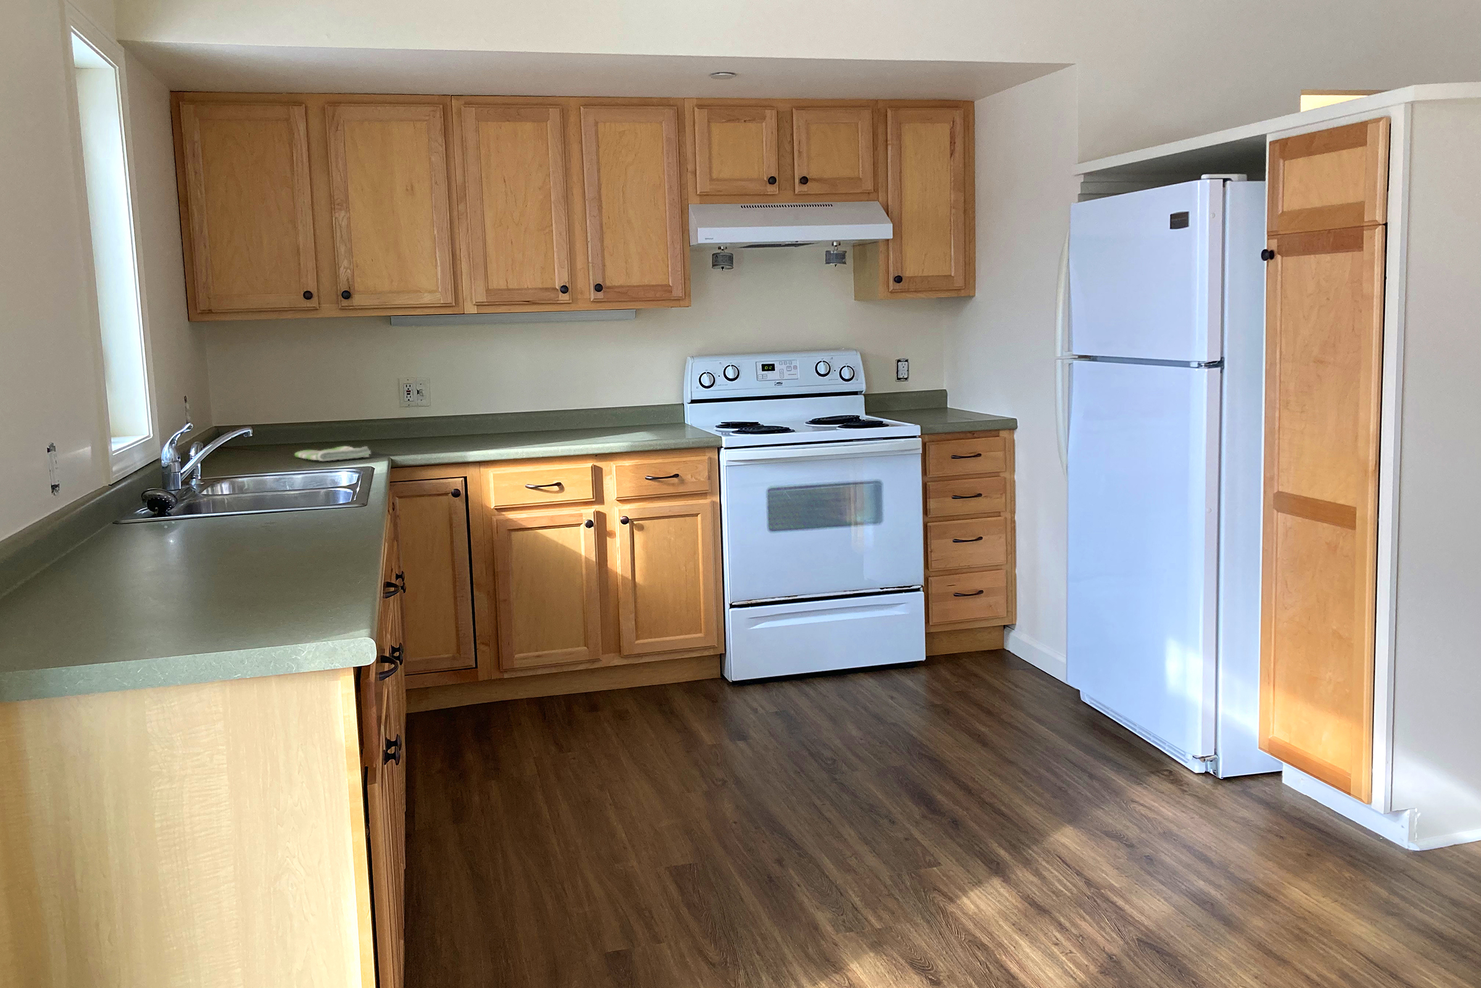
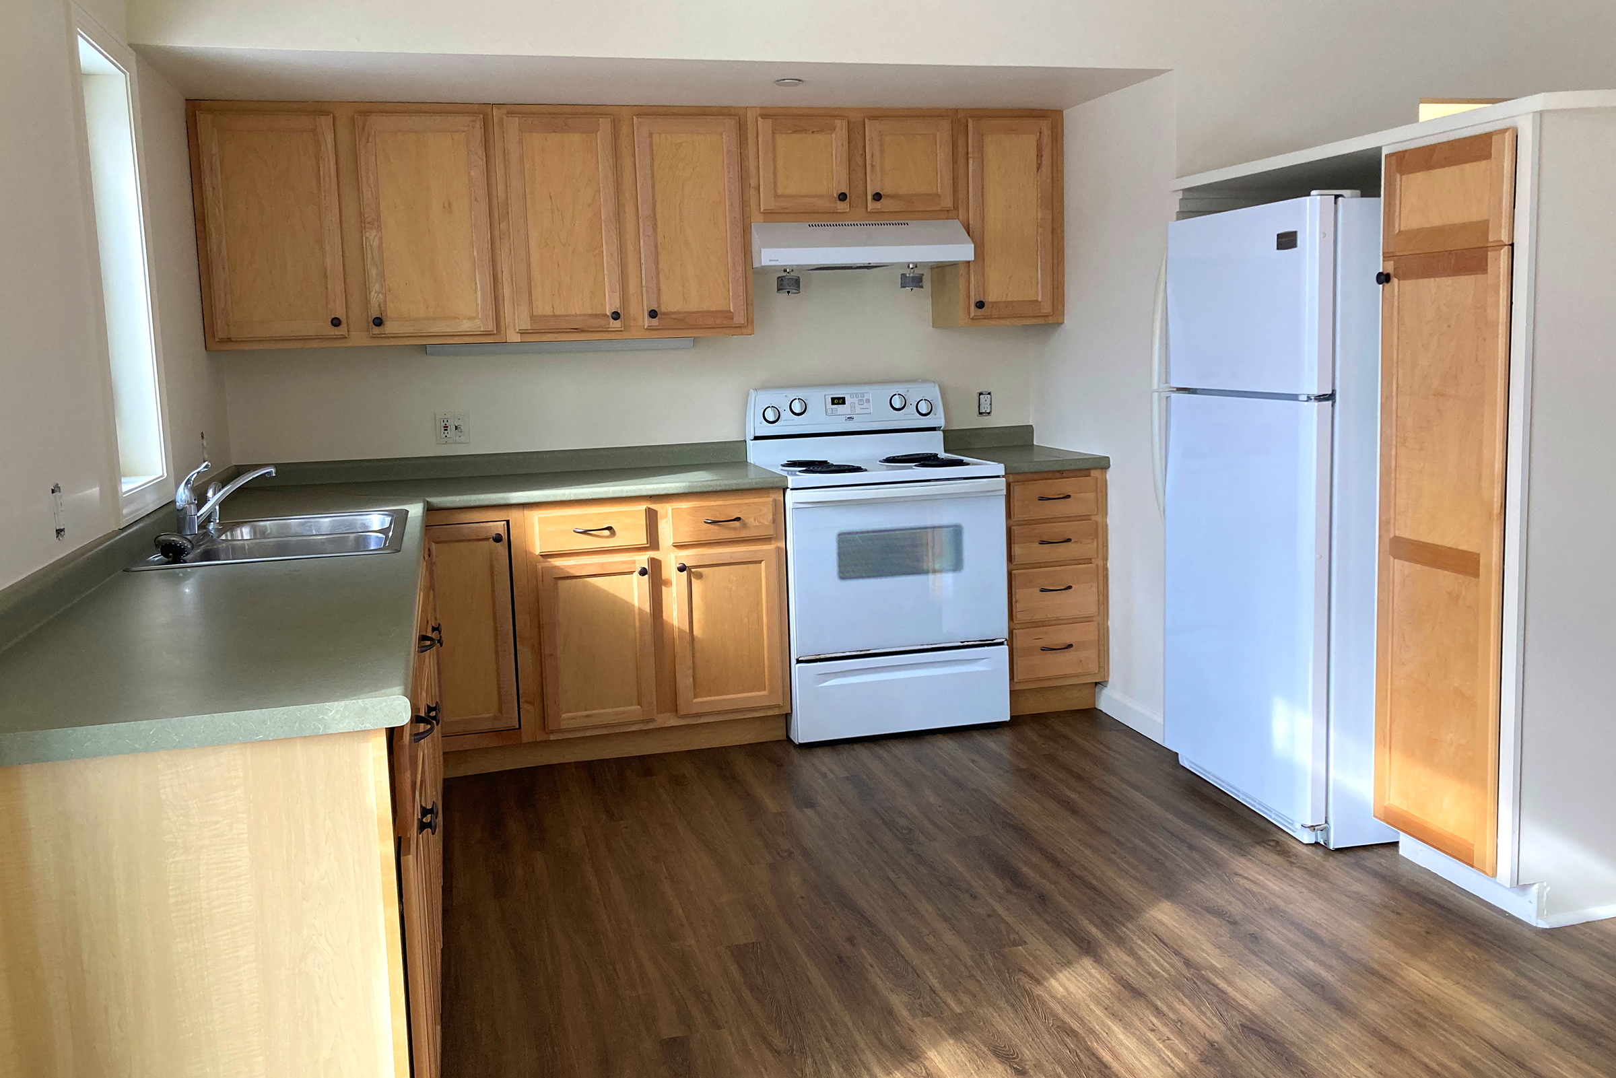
- dish towel (331, 452)
